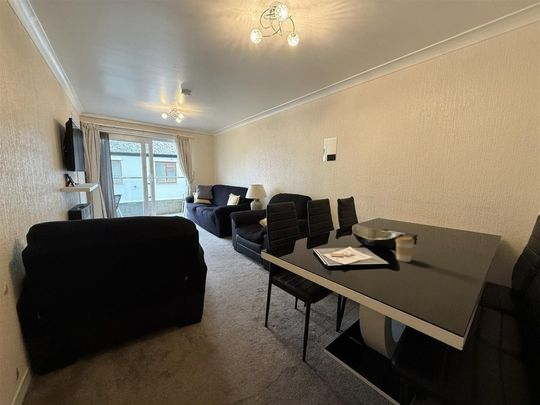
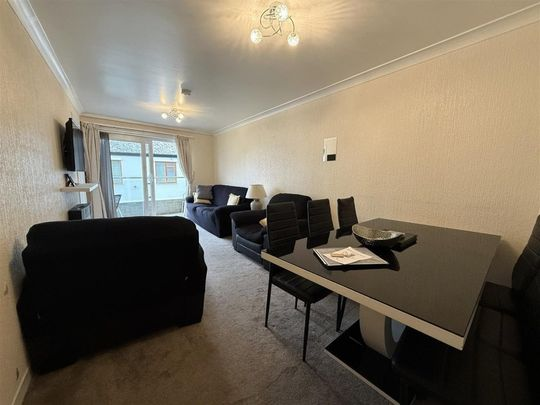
- coffee cup (404, 248)
